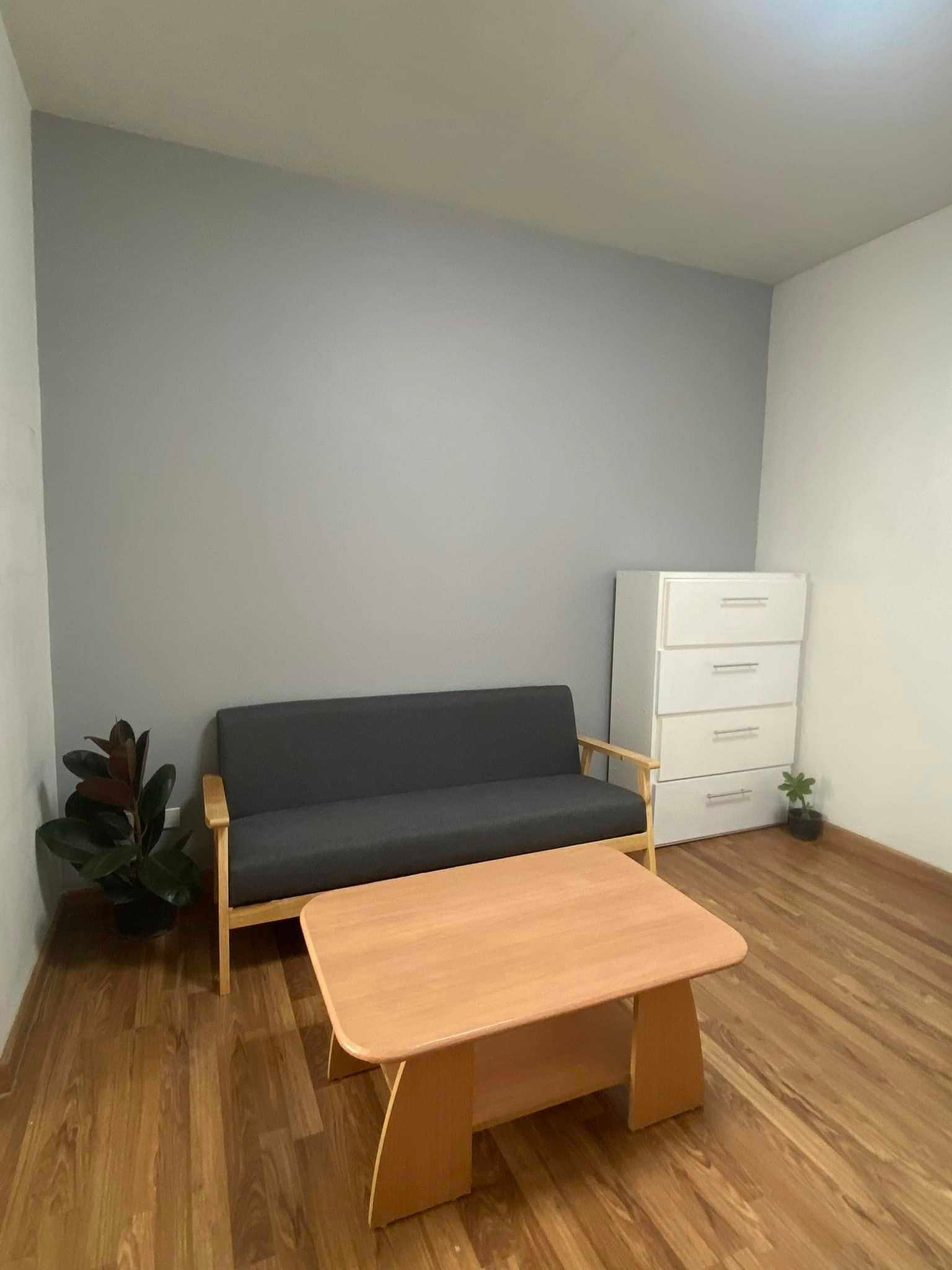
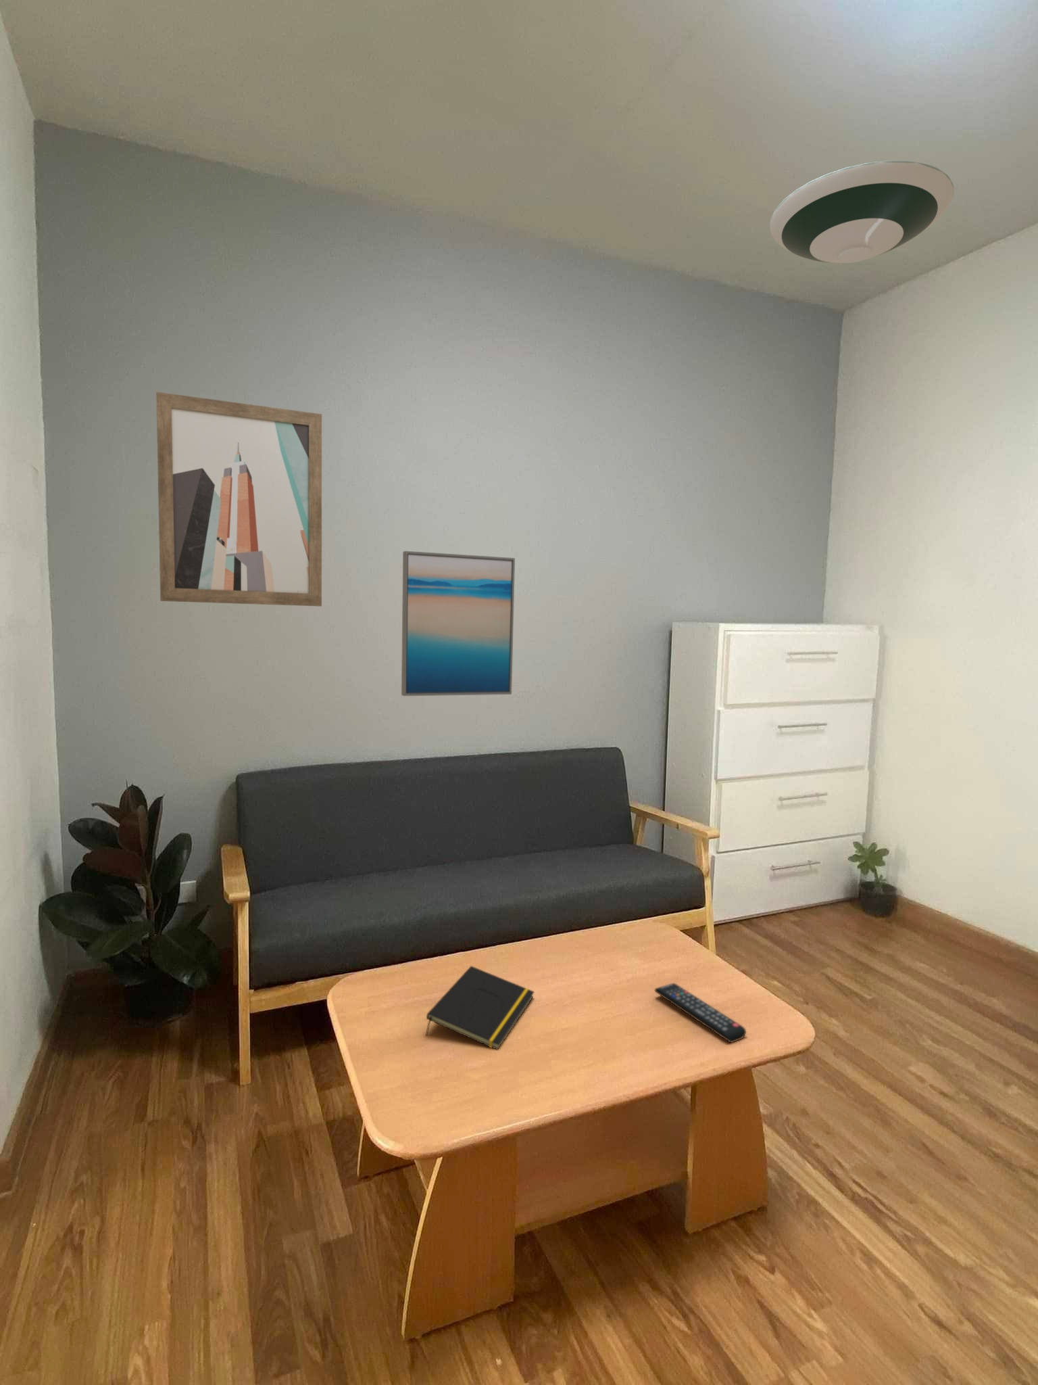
+ notepad (483, 1004)
+ wall art (459, 625)
+ wall art (243, 505)
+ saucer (856, 234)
+ remote control (698, 1010)
